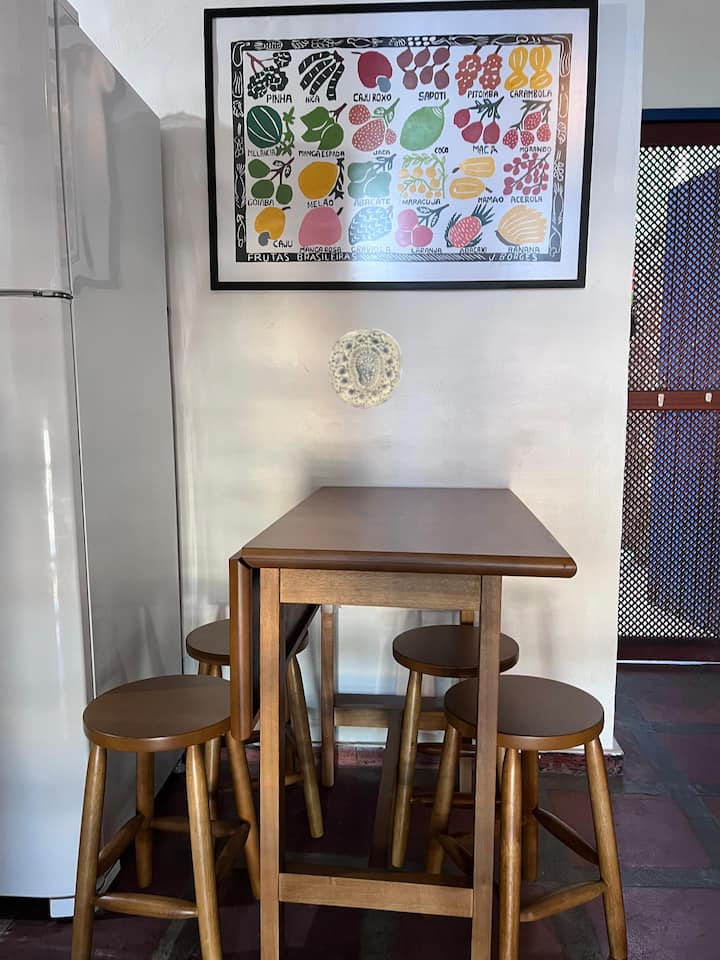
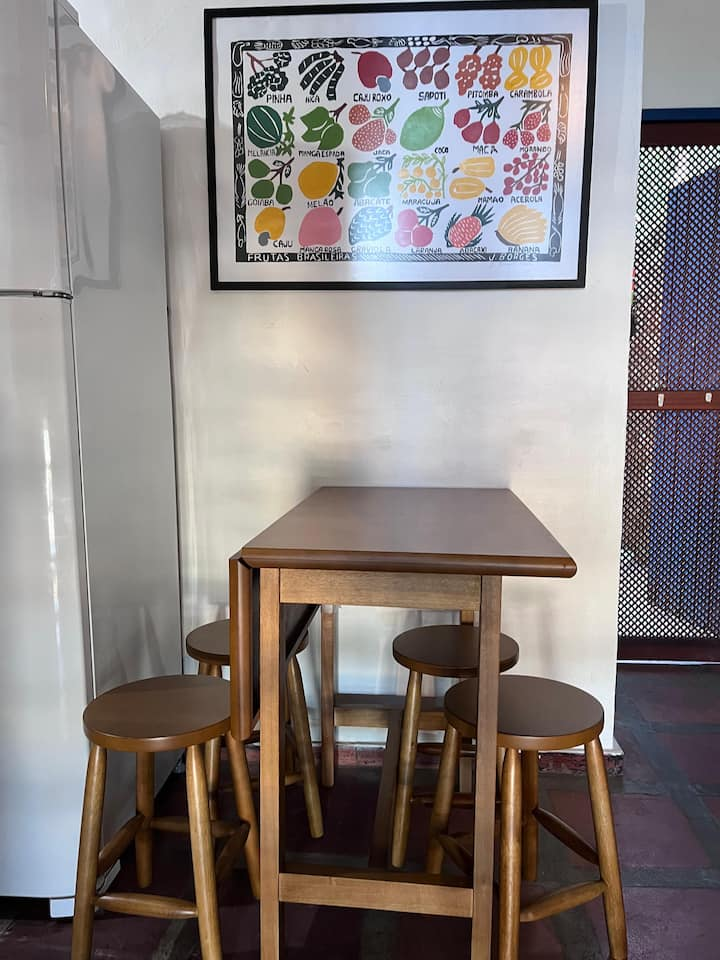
- decorative plate (365, 368)
